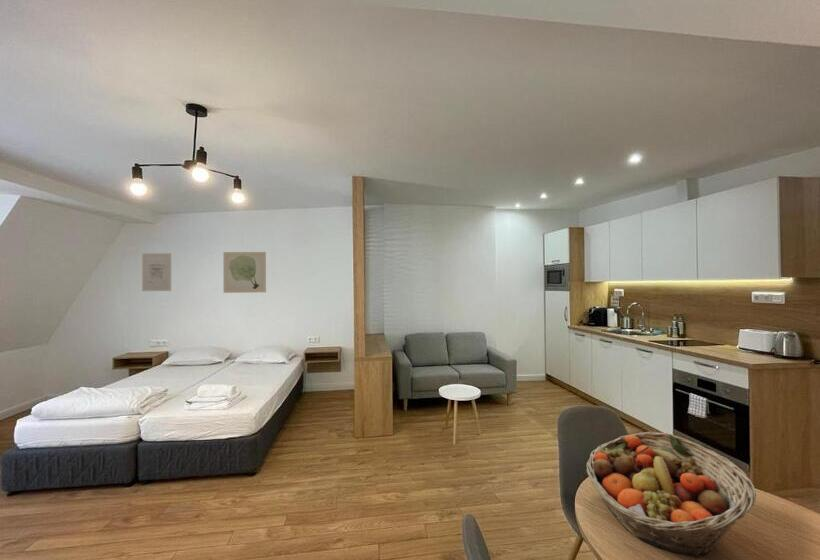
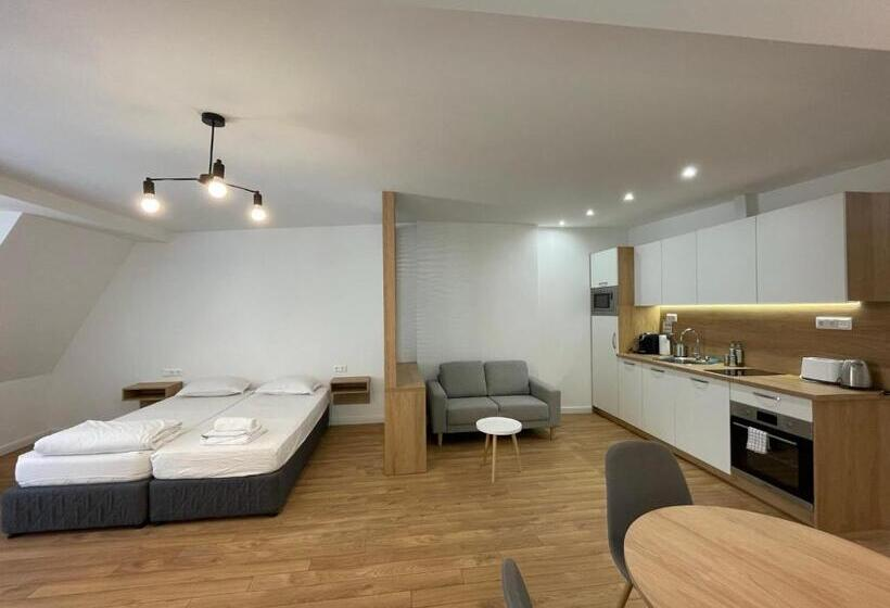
- fruit basket (658, 483)
- wall art (244, 272)
- wall art (156, 272)
